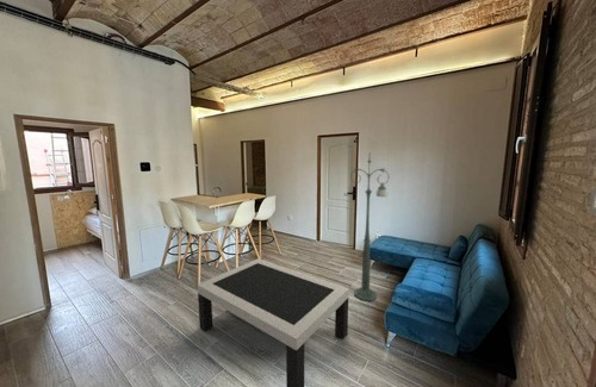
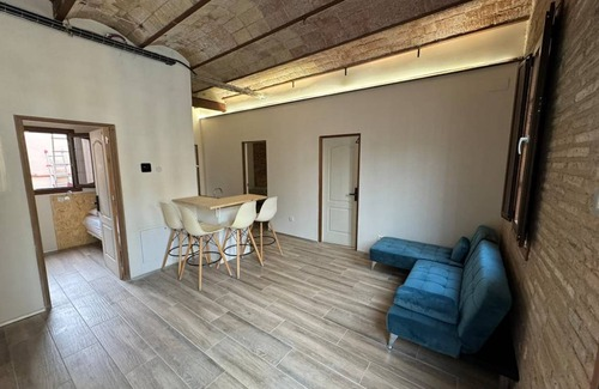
- coffee table (272, 308)
- floor lamp (367, 223)
